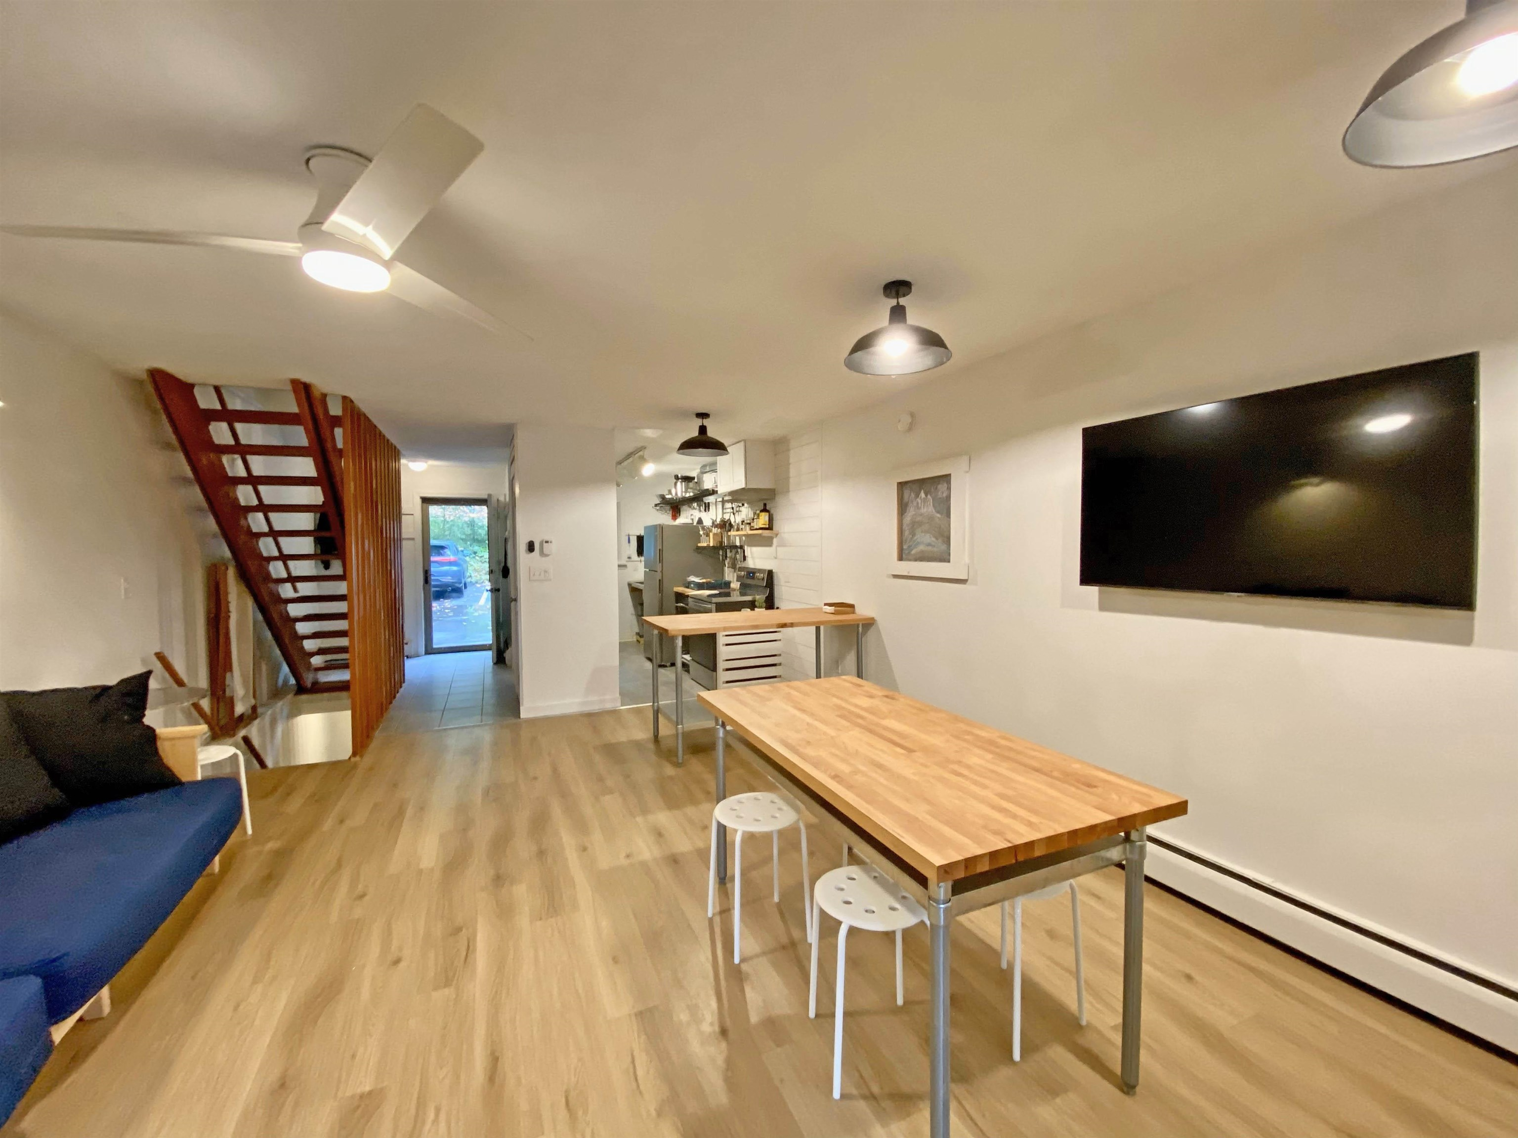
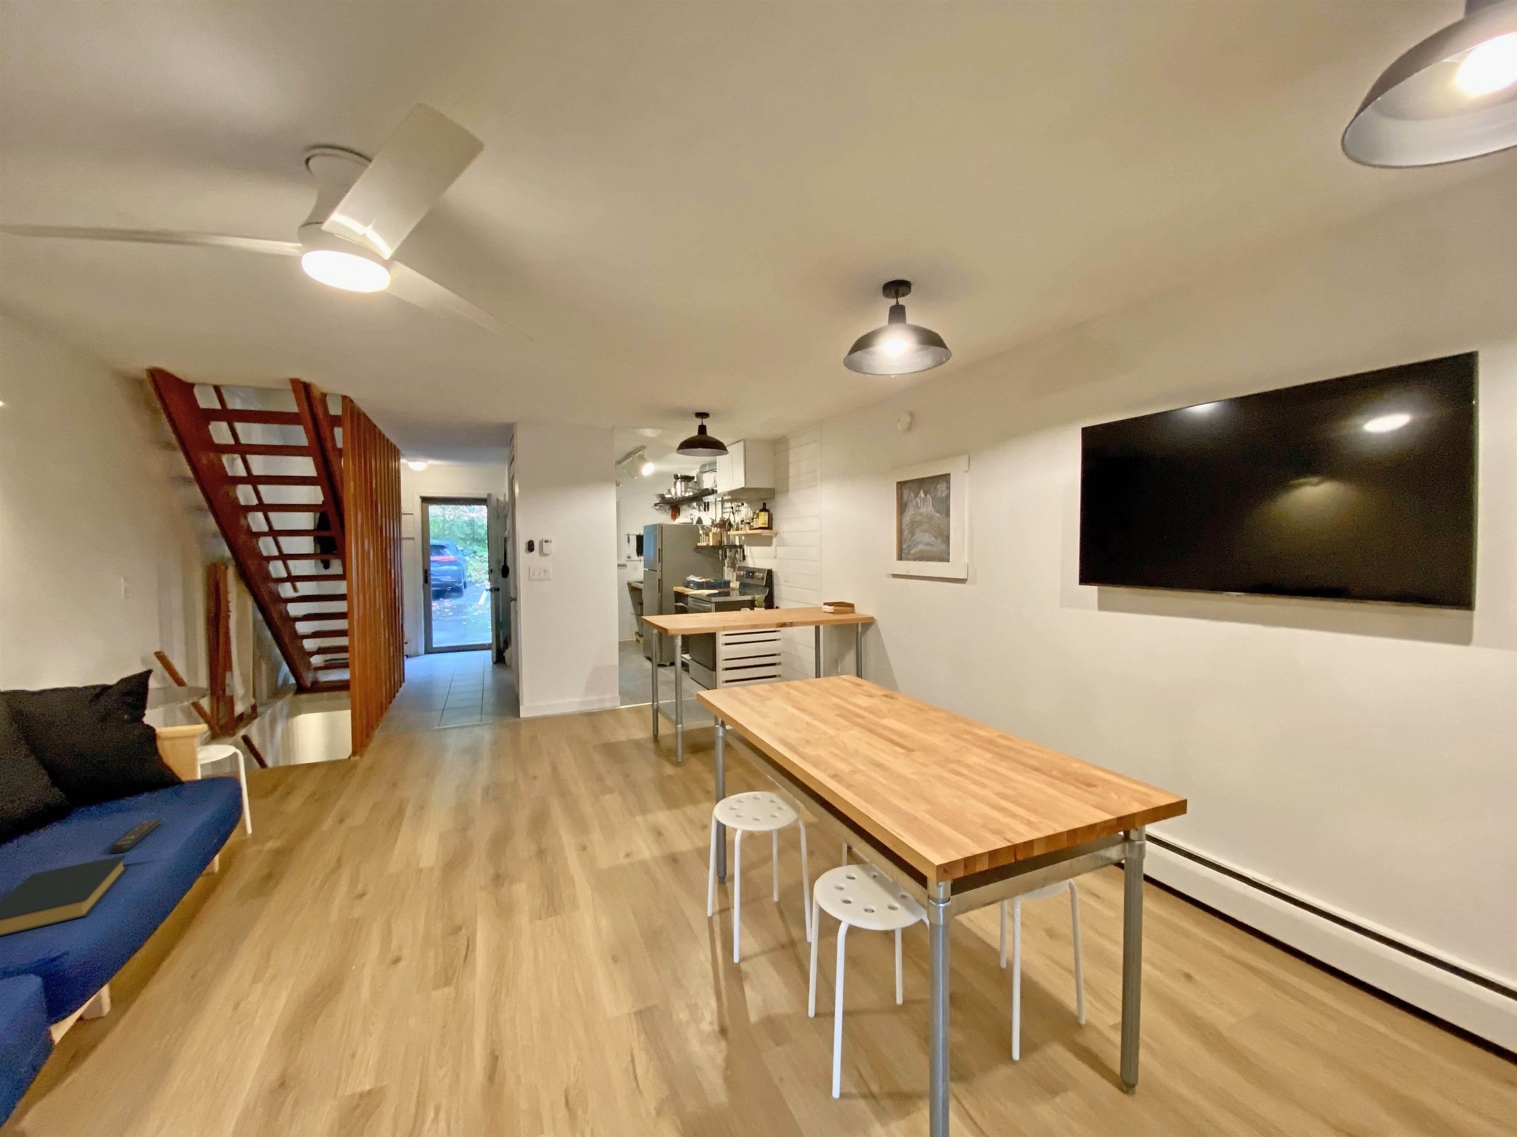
+ hardback book (57, 893)
+ remote control (137, 834)
